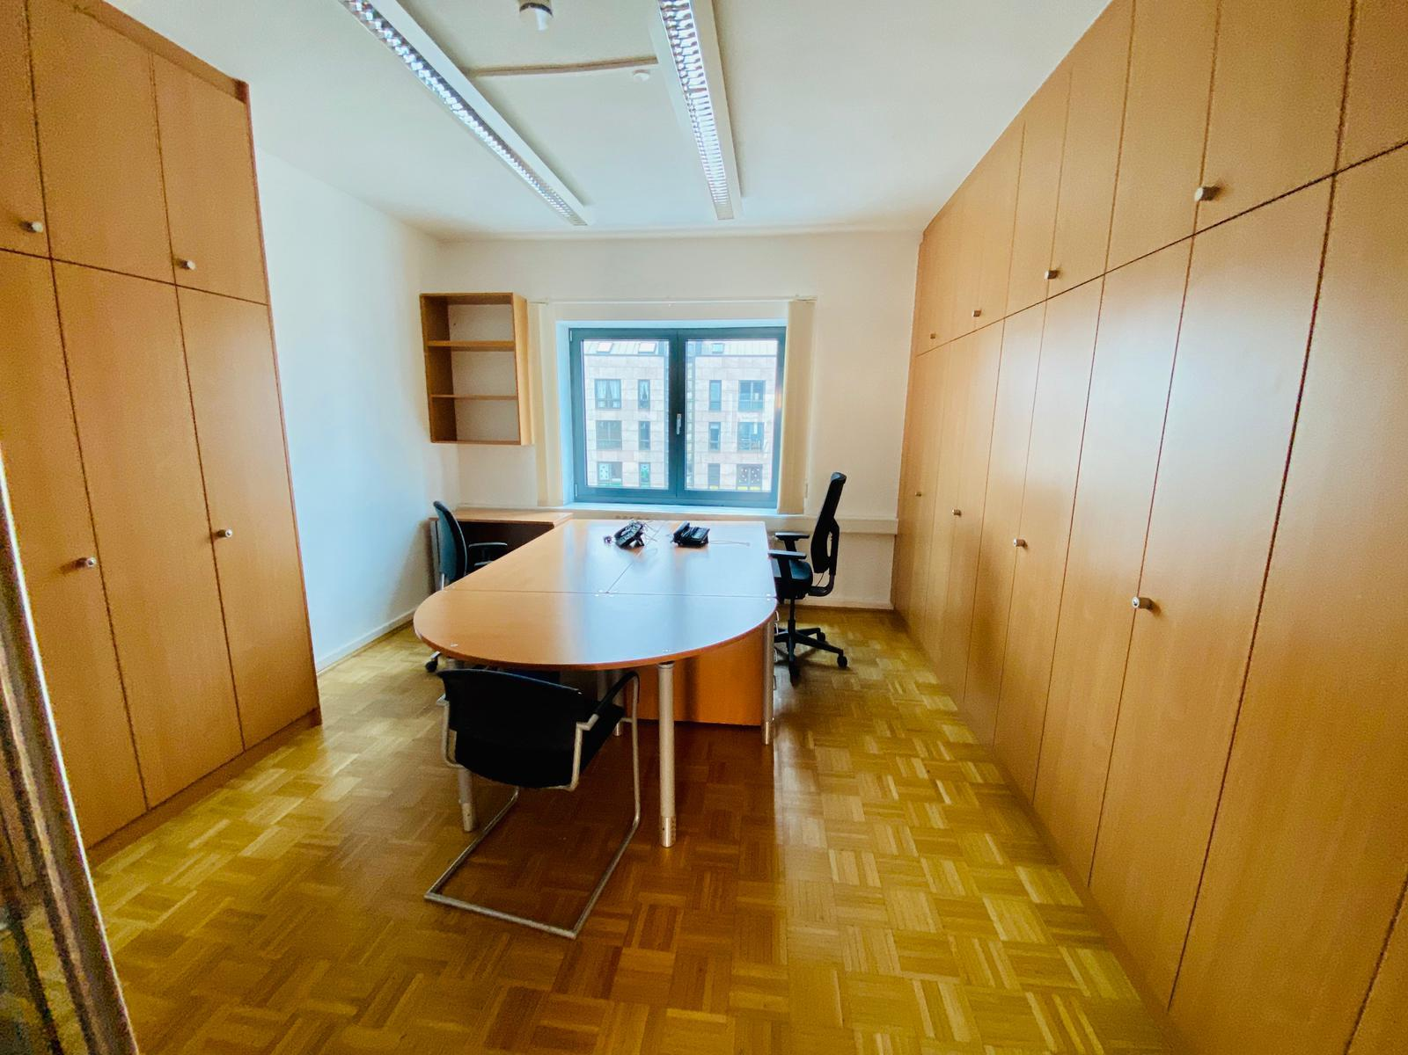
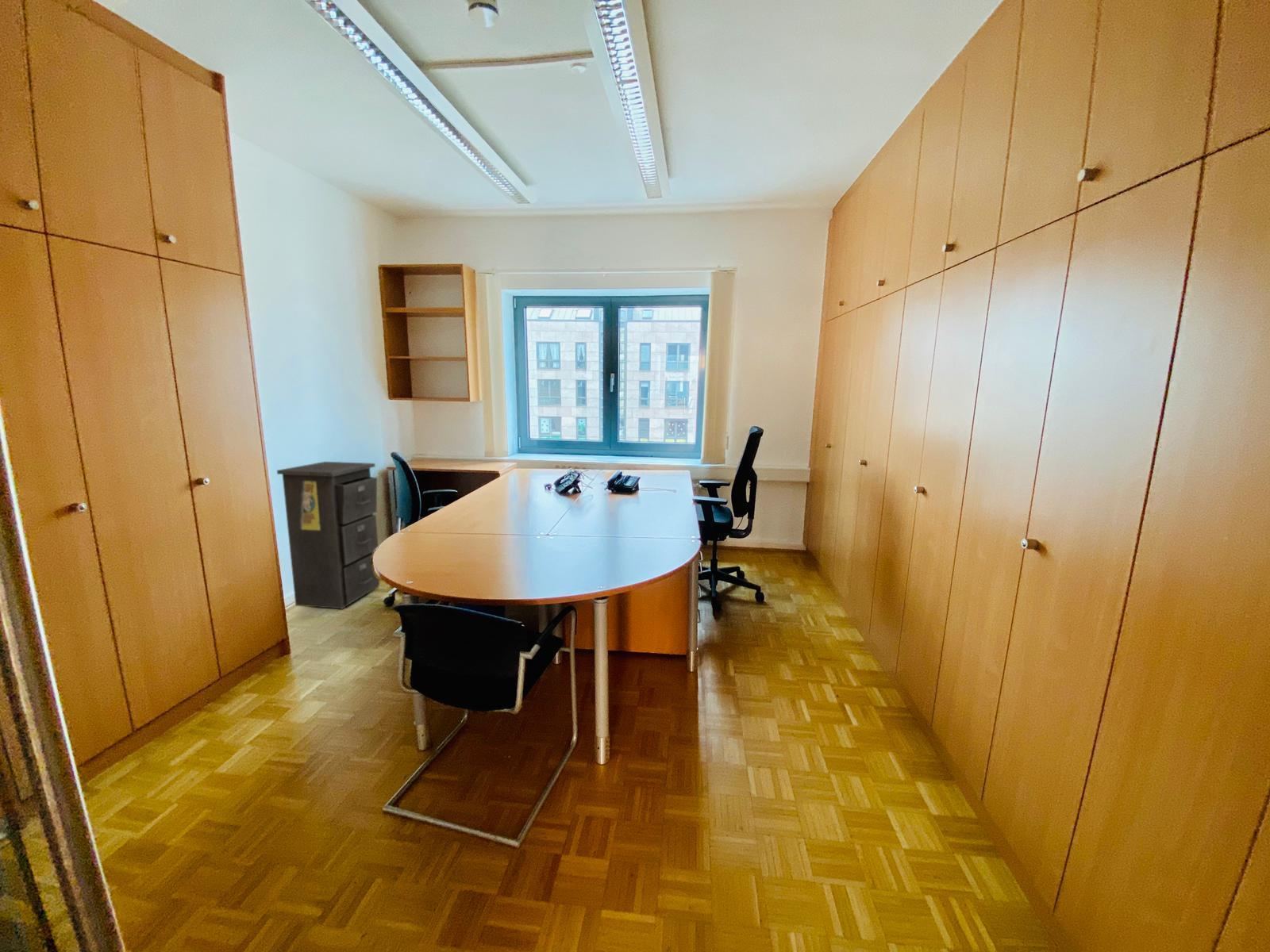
+ filing cabinet (338, 532)
